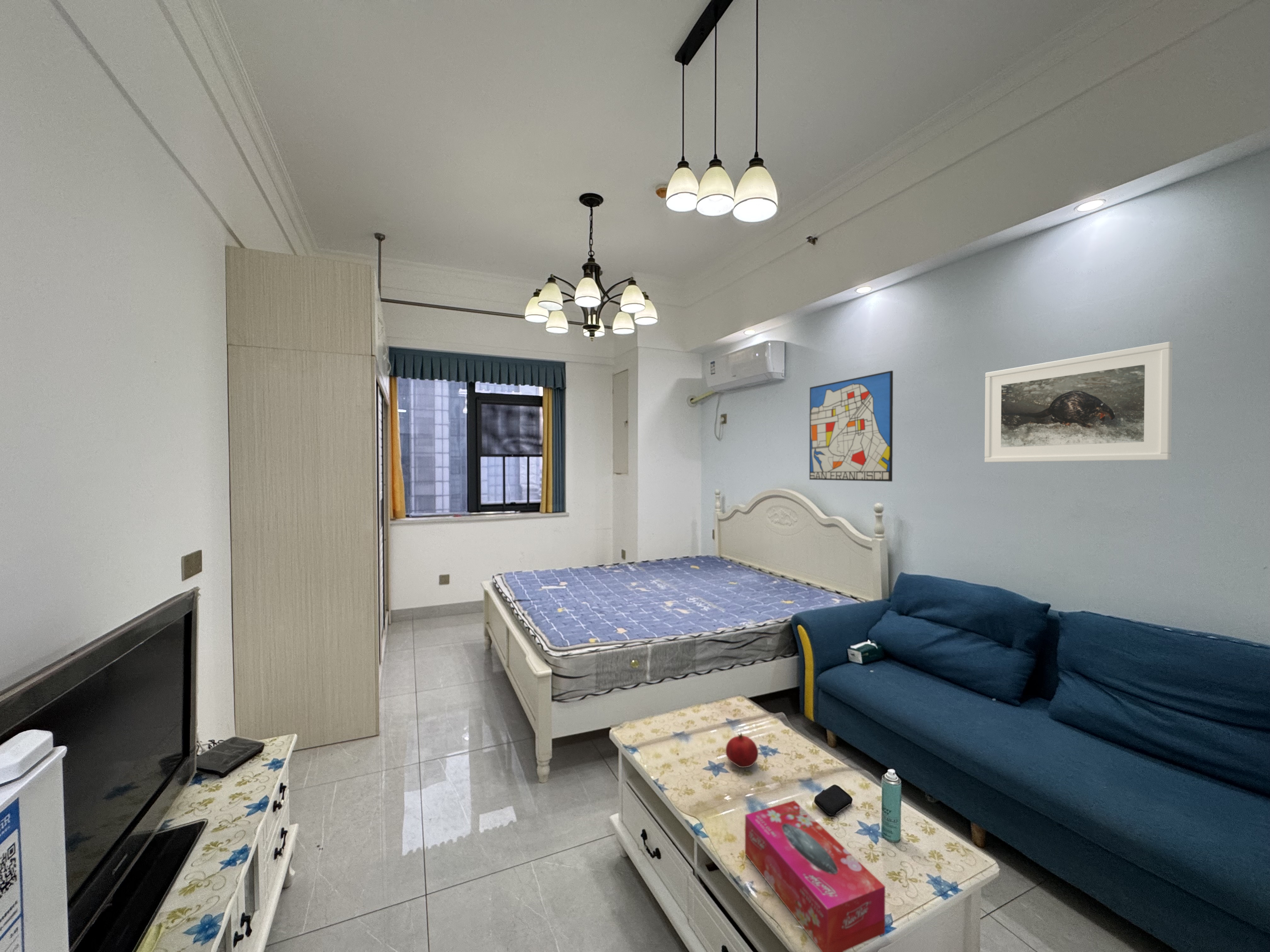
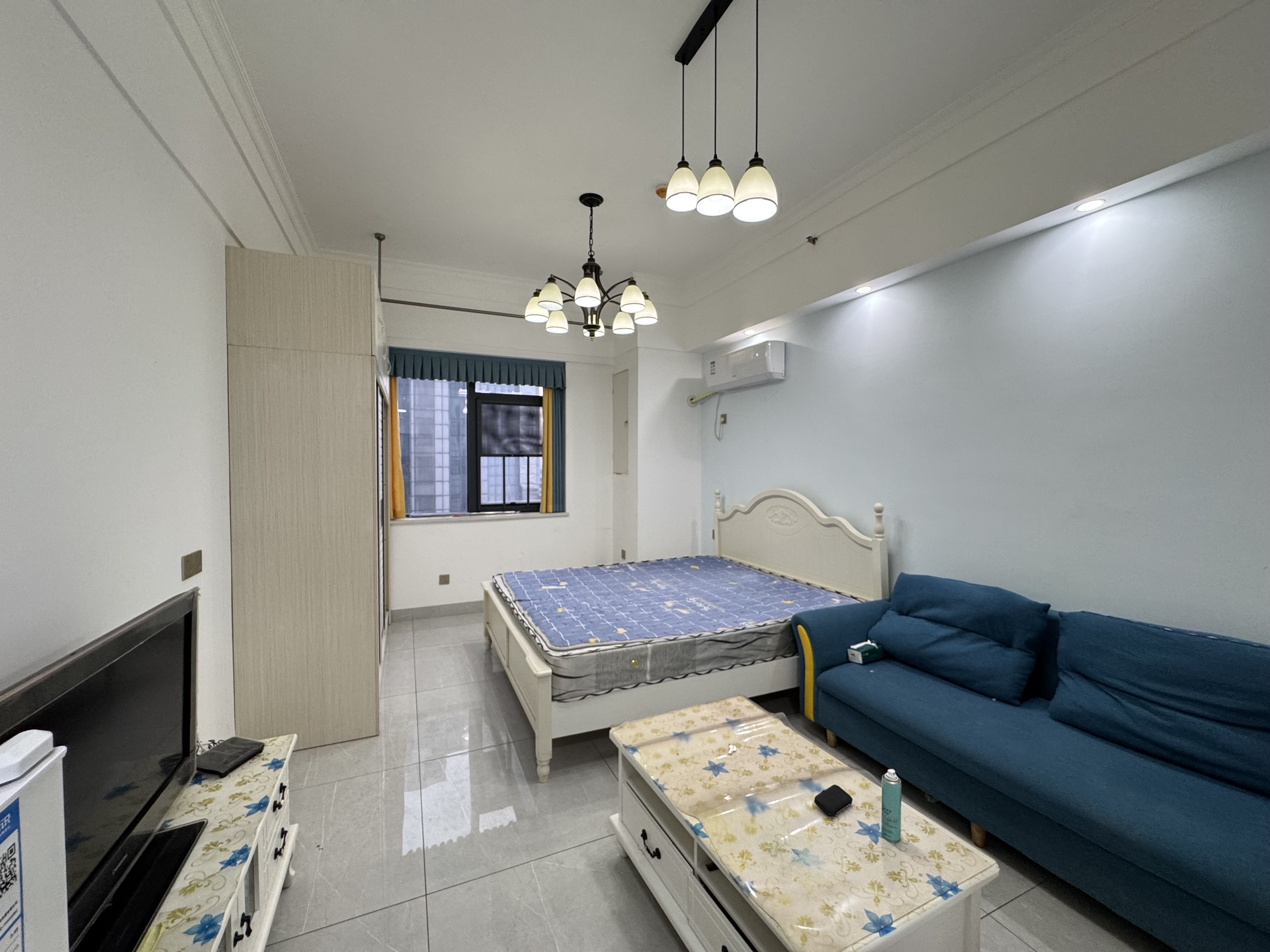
- wall art (847, 430)
- tissue box (808, 868)
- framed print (1066, 410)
- fruit (742, 749)
